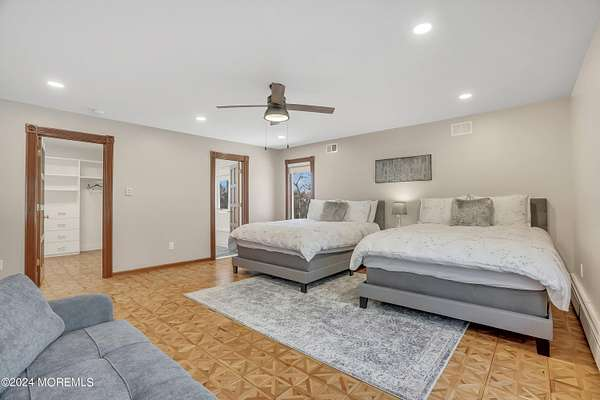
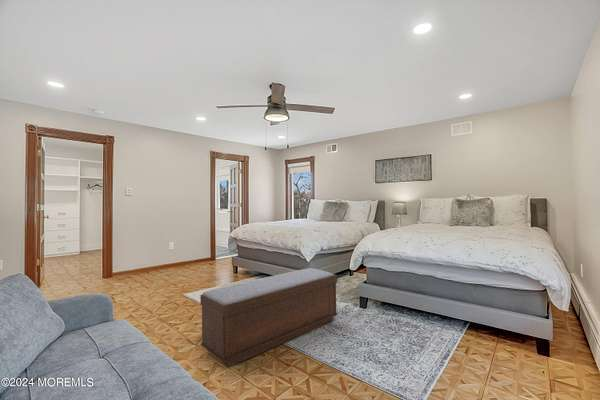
+ bench (276, 306)
